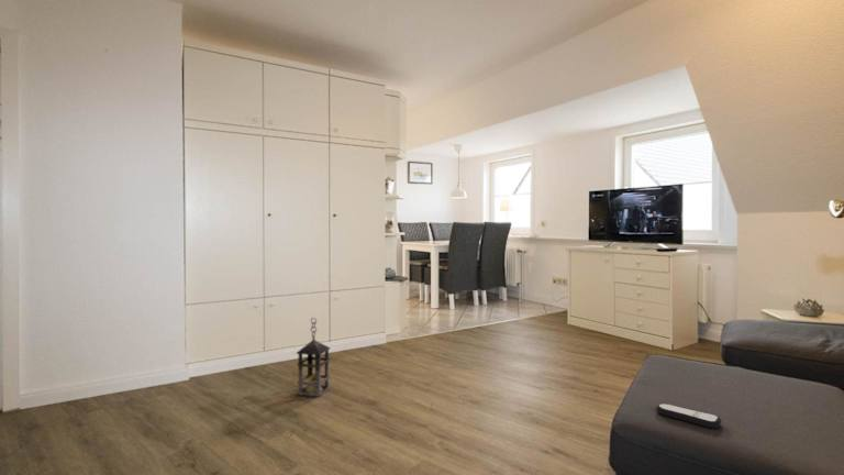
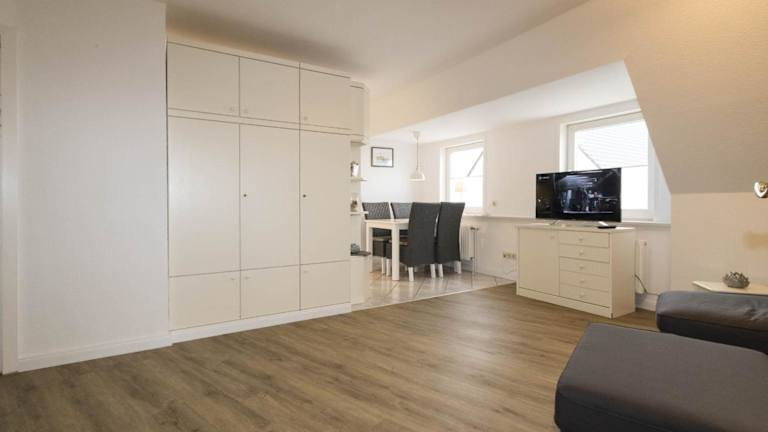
- lantern (313, 354)
- remote control (687, 415)
